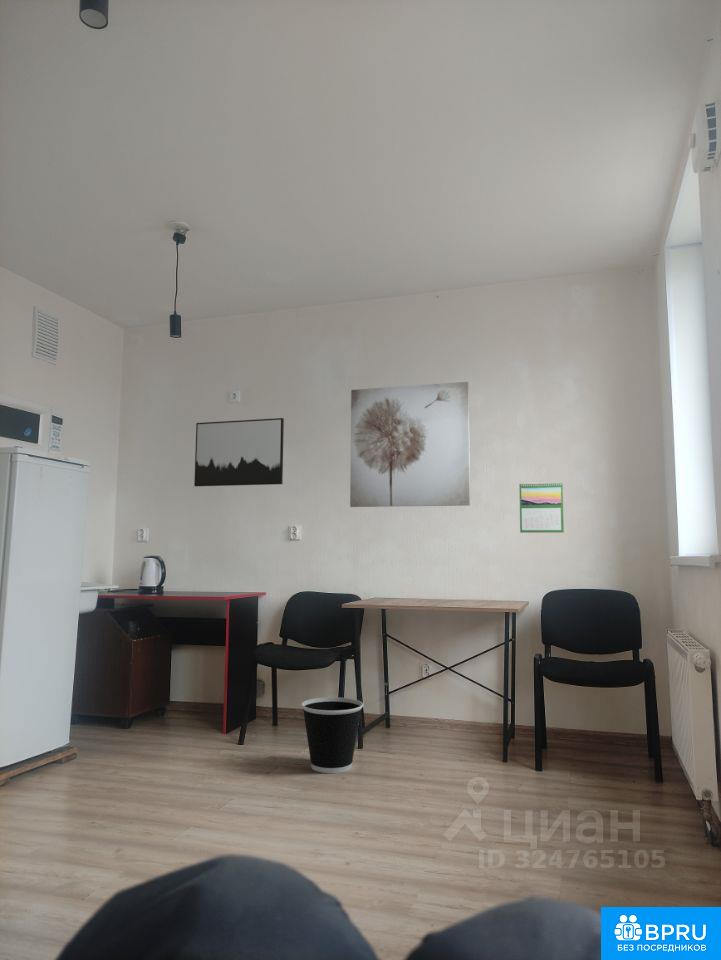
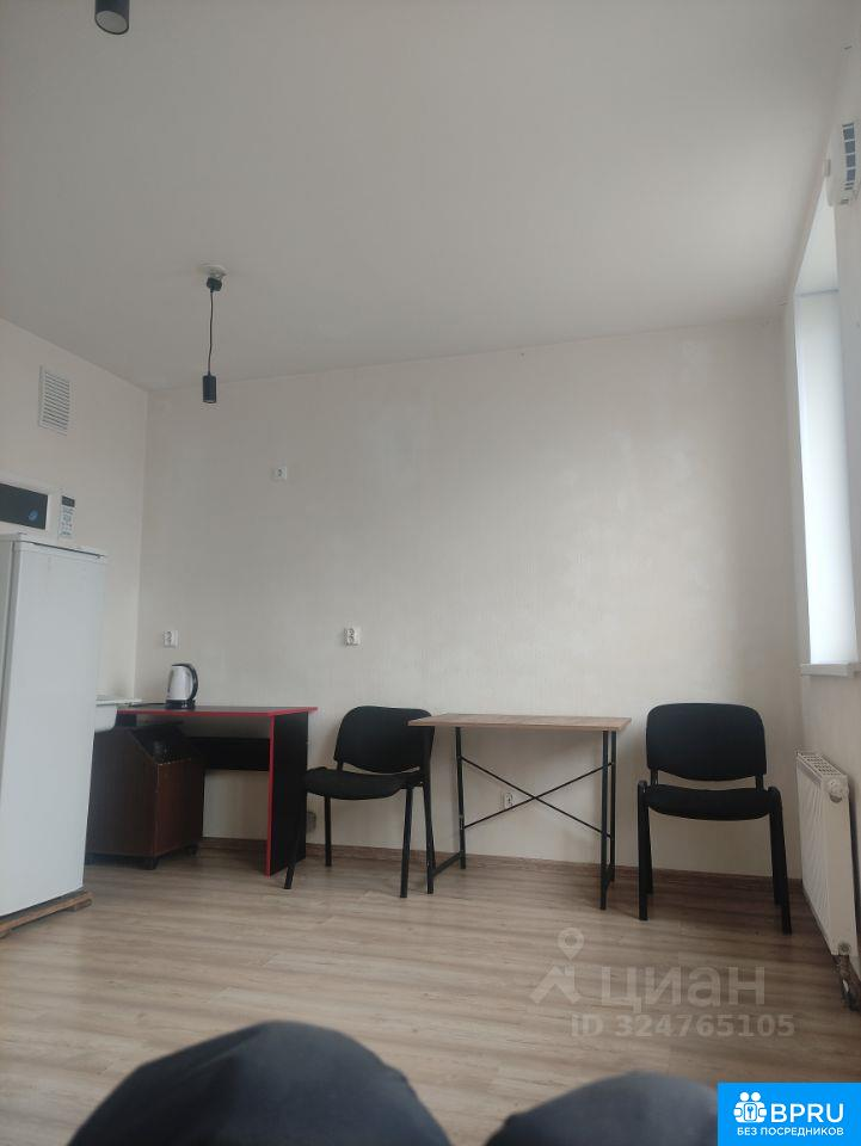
- wastebasket (331, 735)
- calendar (541, 506)
- wall art (408, 445)
- wall art (238, 452)
